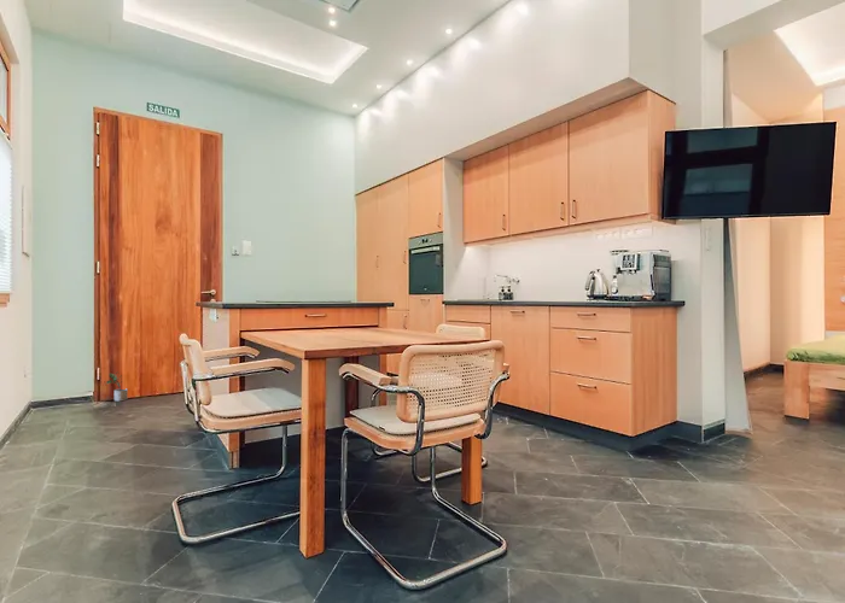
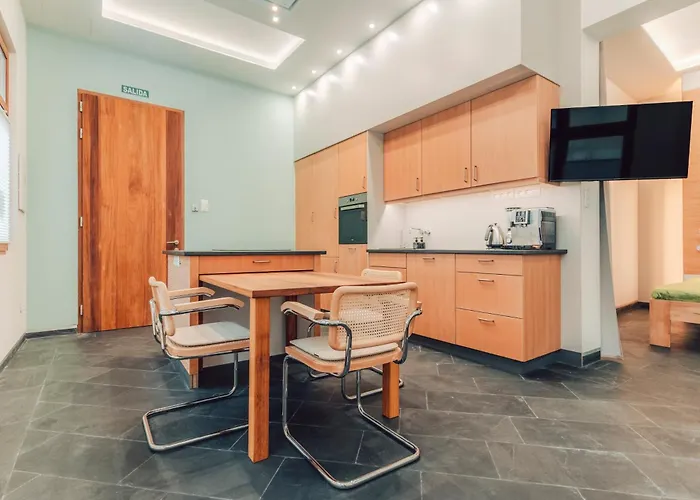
- potted plant (118, 386)
